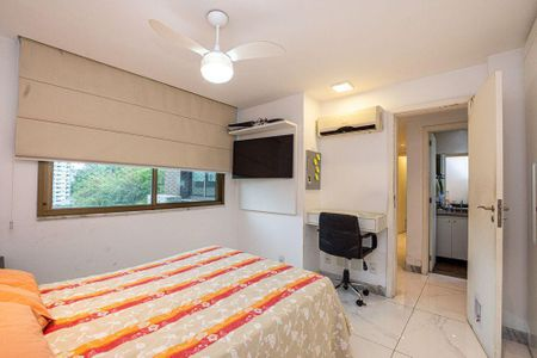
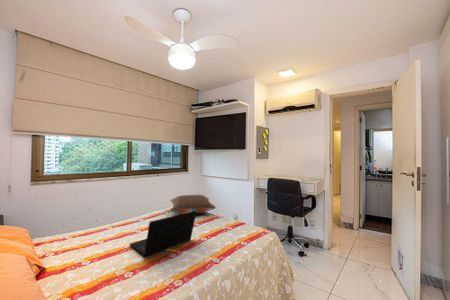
+ pillow (191, 203)
+ laptop (163, 227)
